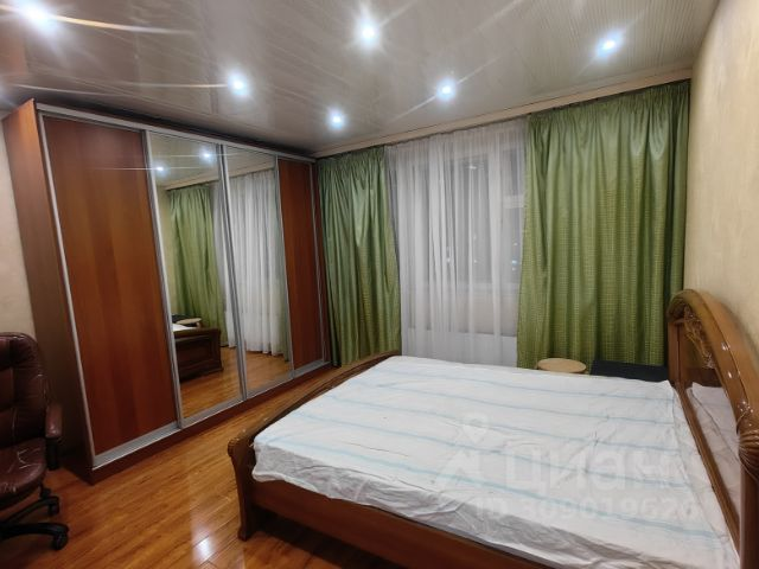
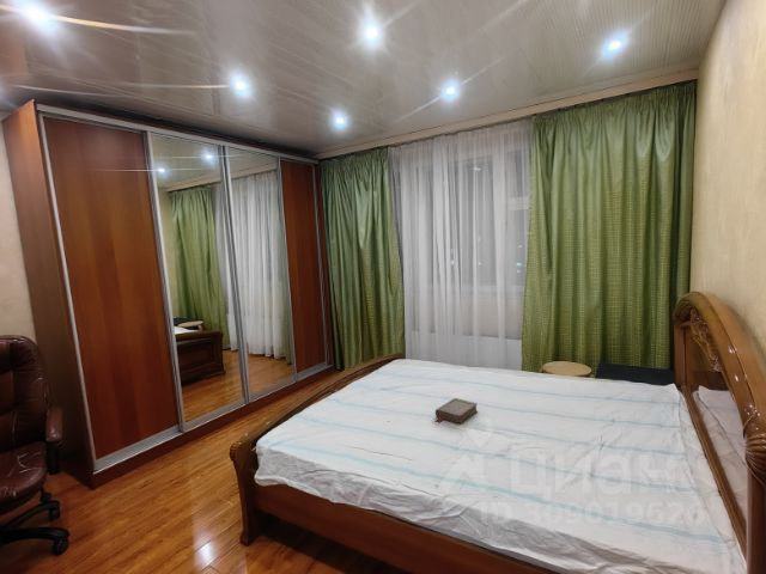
+ book (454, 411)
